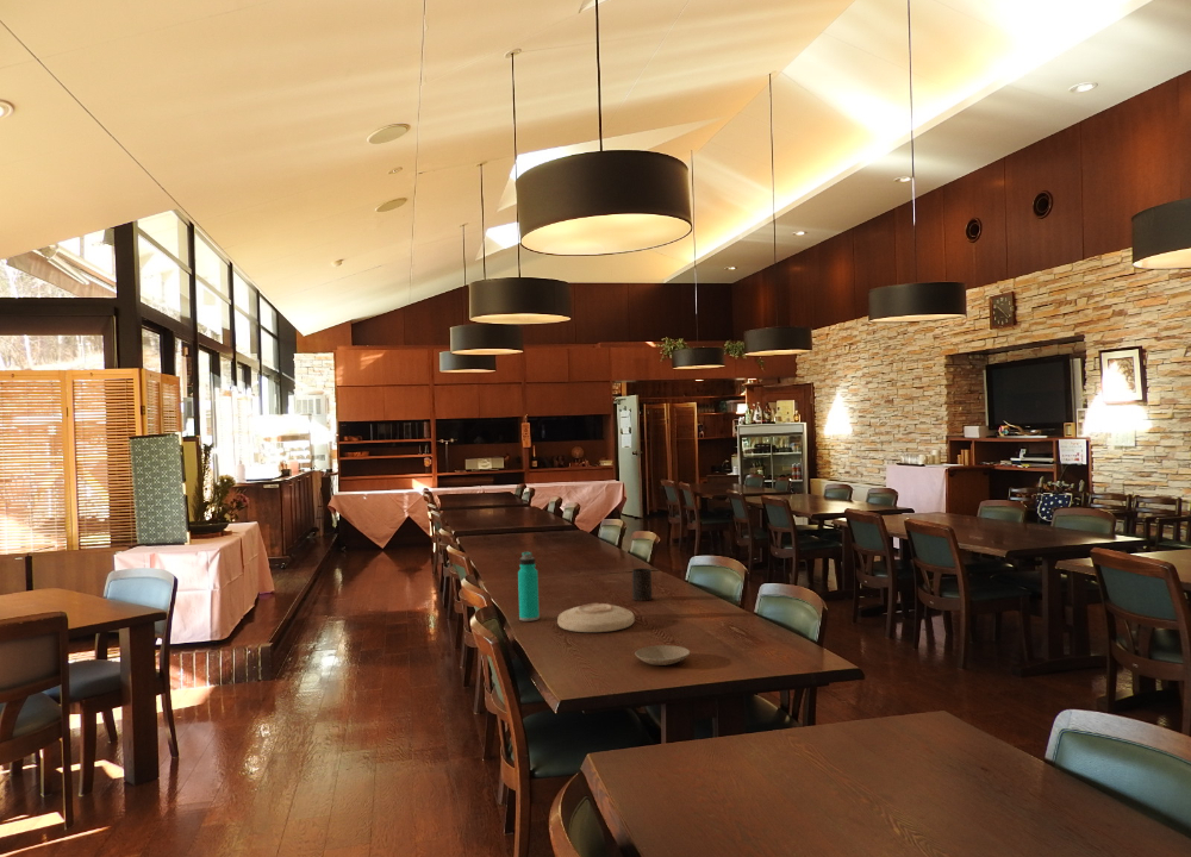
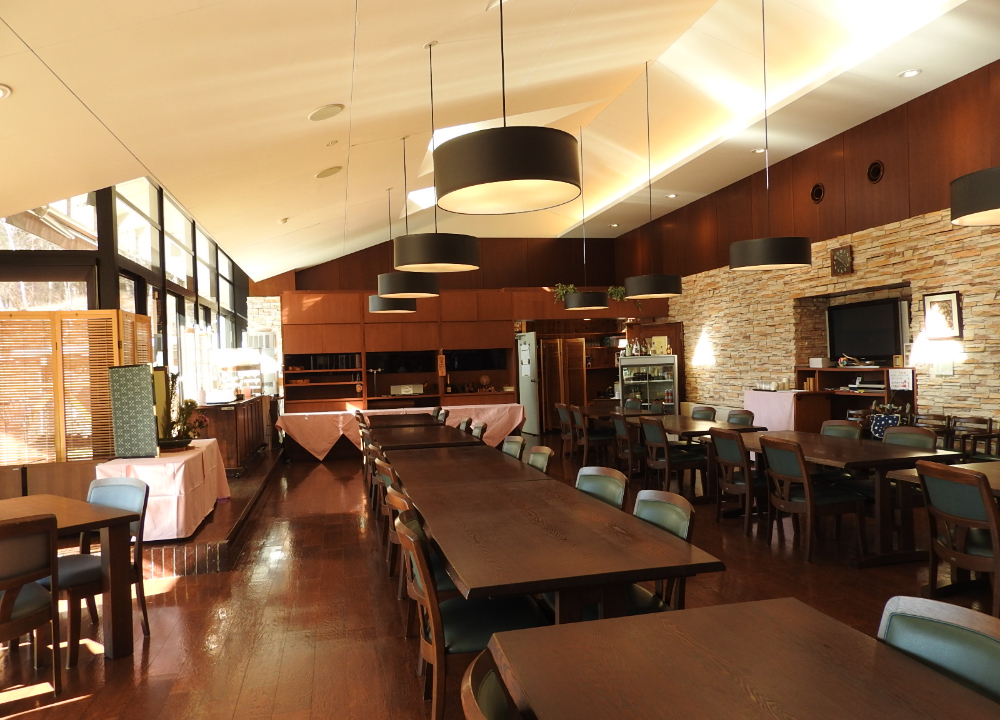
- water bottle (528, 586)
- plate (596, 614)
- cup (642, 583)
- plate (662, 656)
